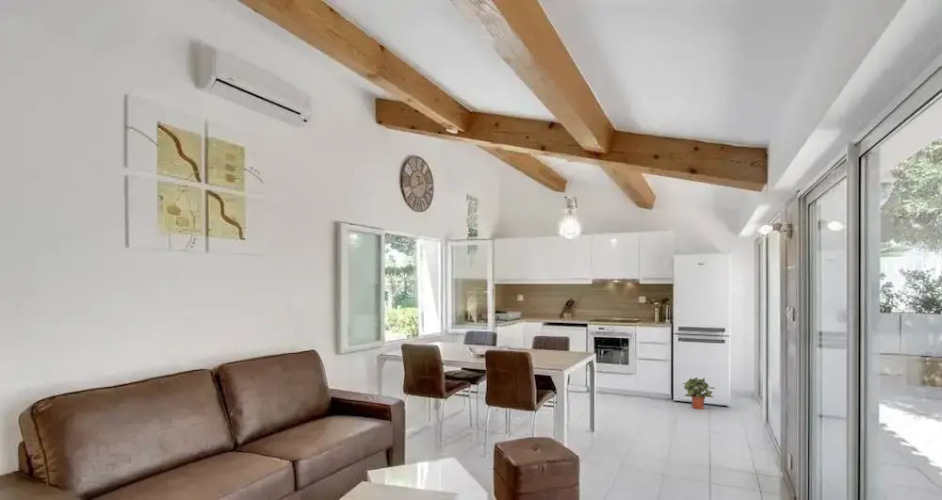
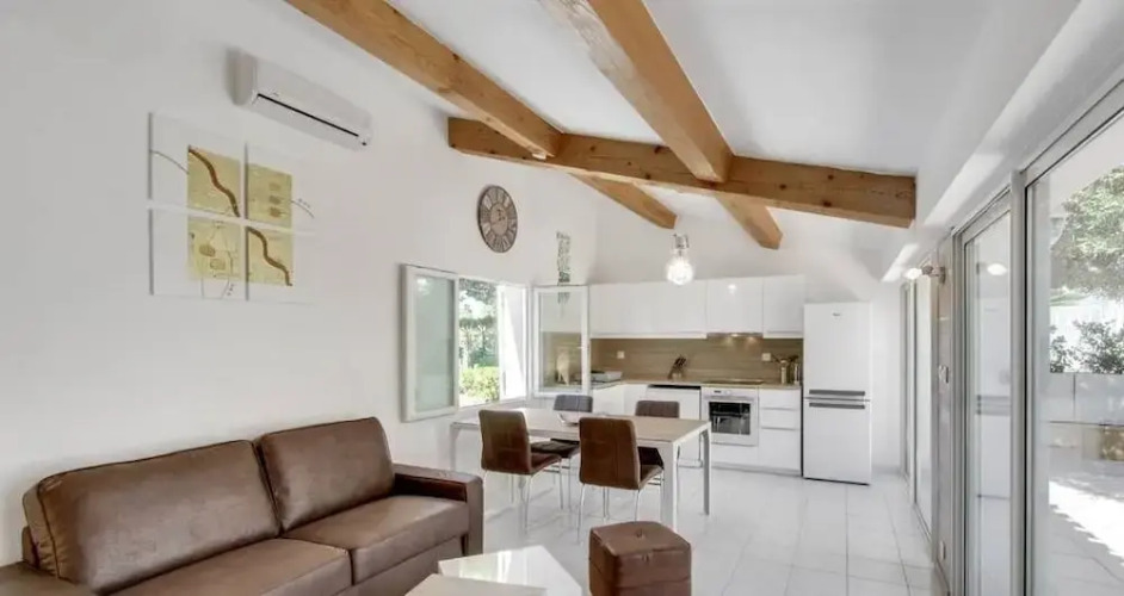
- potted plant (698, 392)
